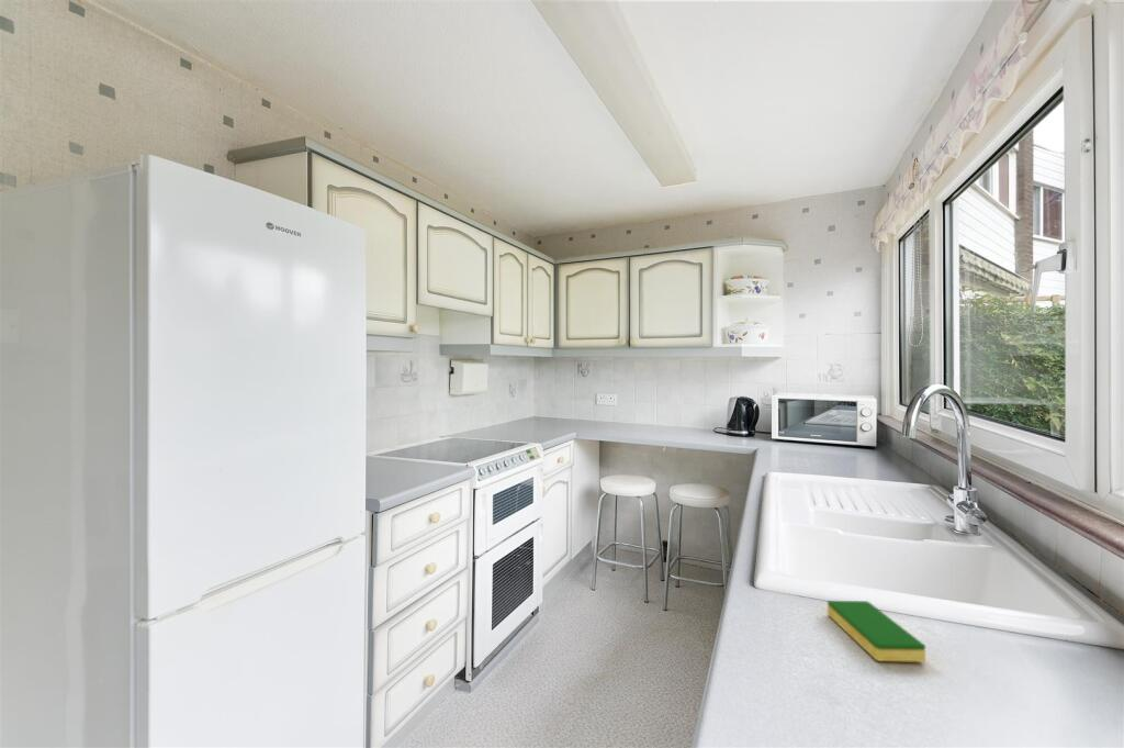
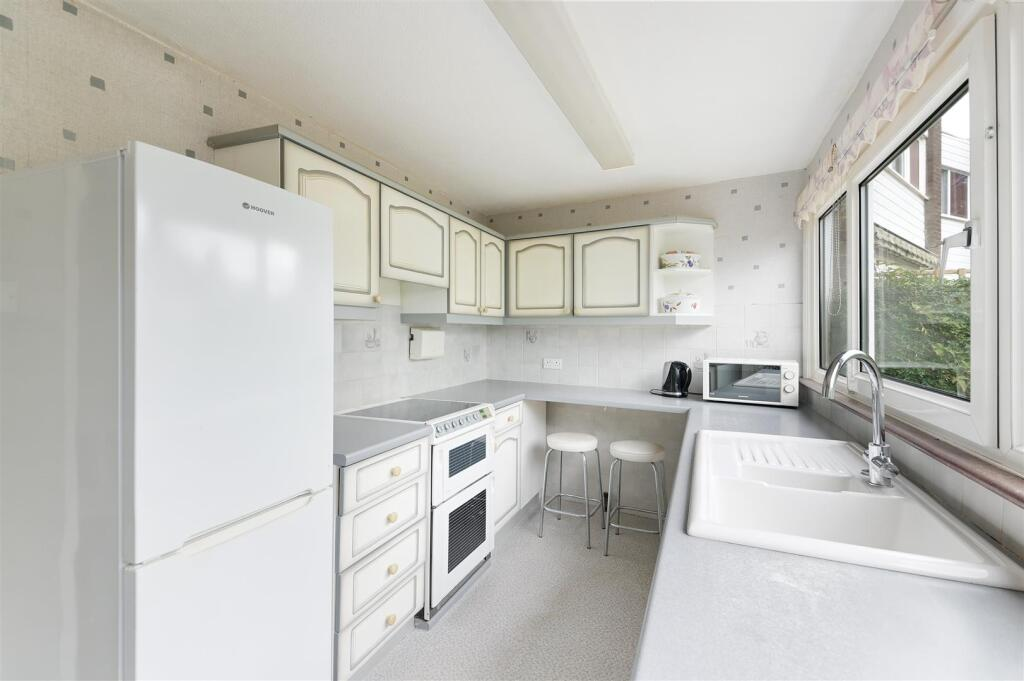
- dish sponge (872, 628)
